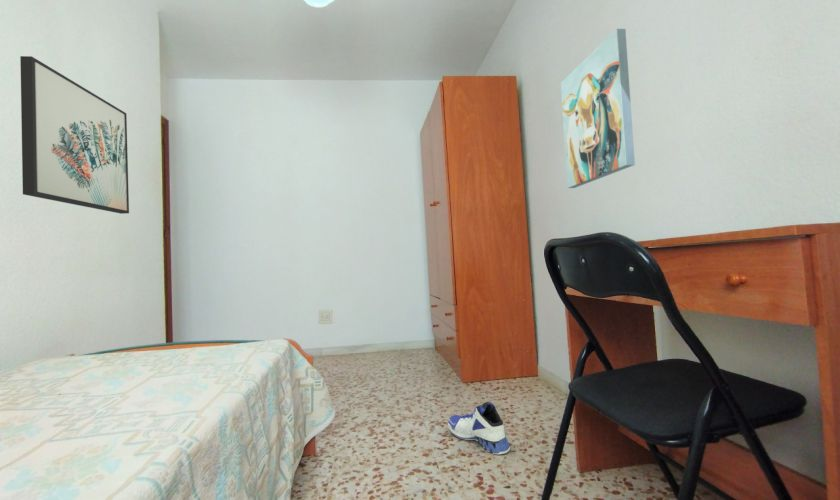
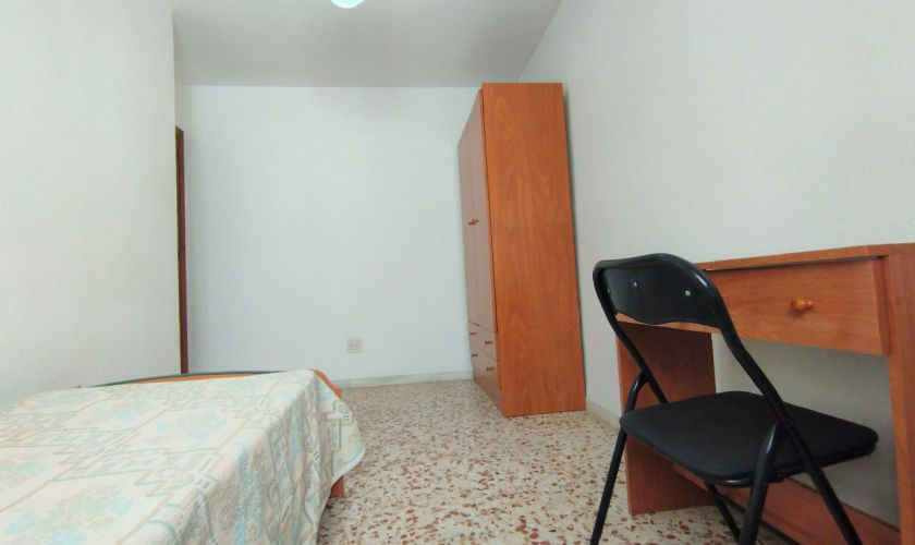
- wall art (83, 147)
- wall art (592, 118)
- sneaker (479, 419)
